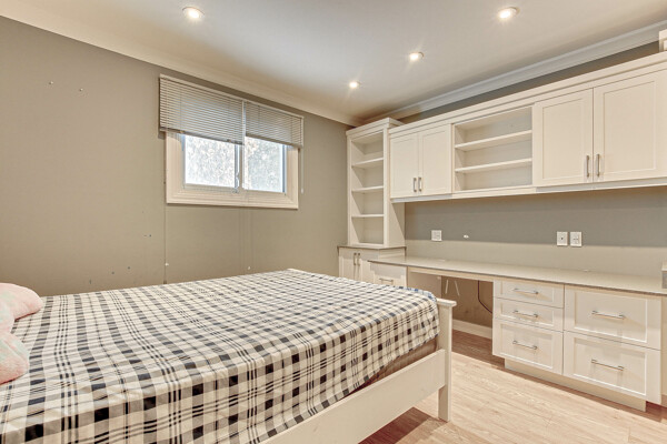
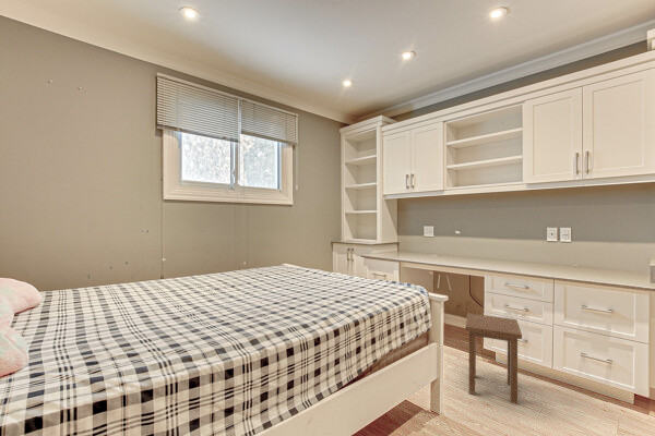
+ stool (508, 355)
